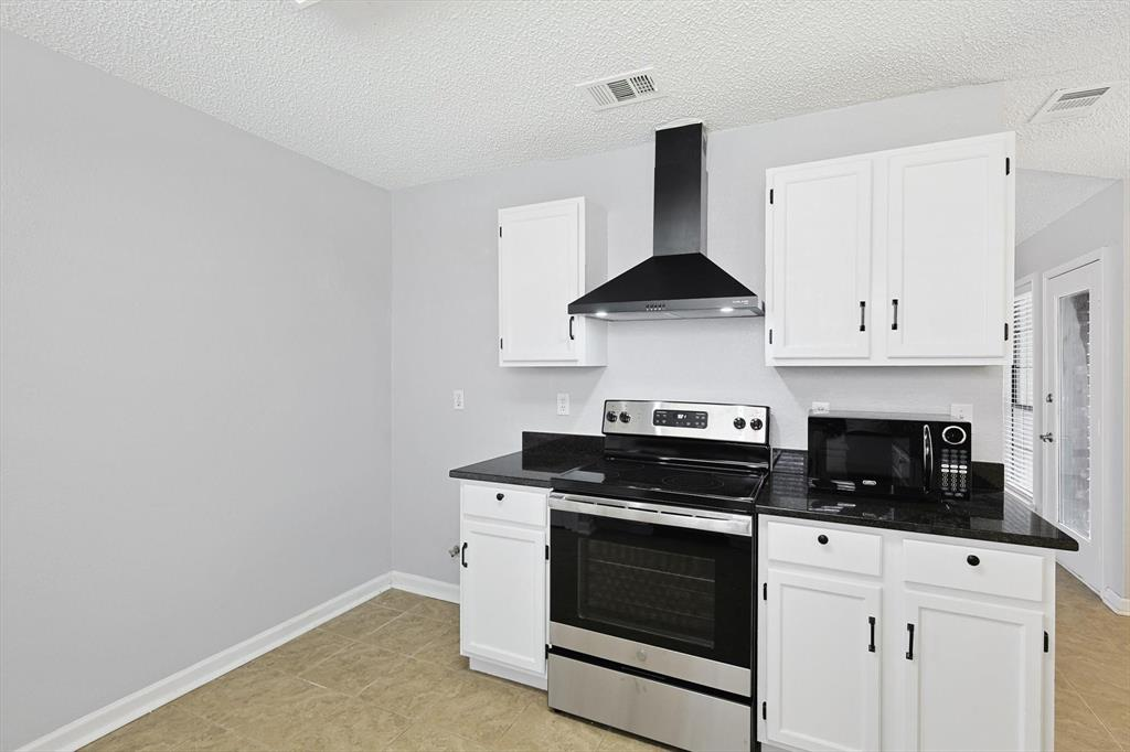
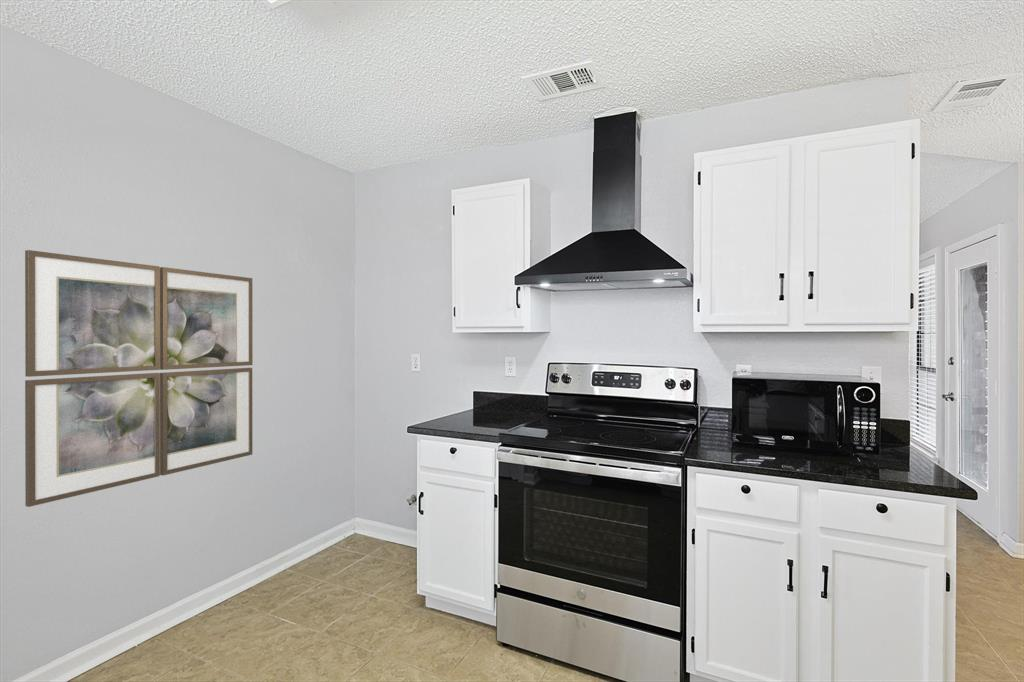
+ wall art (159, 369)
